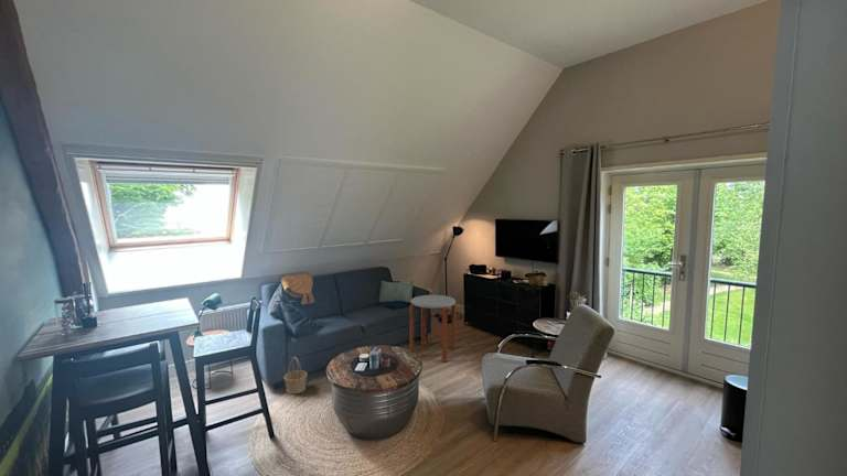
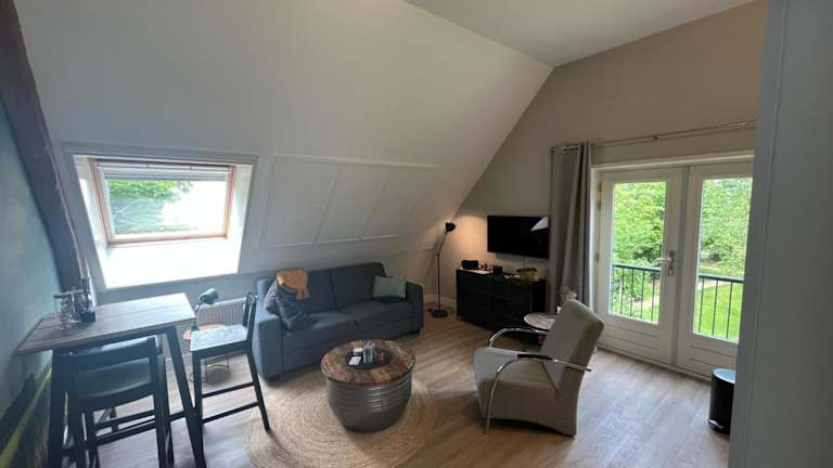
- basket (296, 372)
- side table (425, 326)
